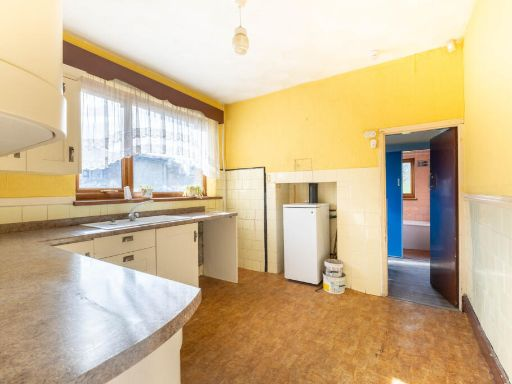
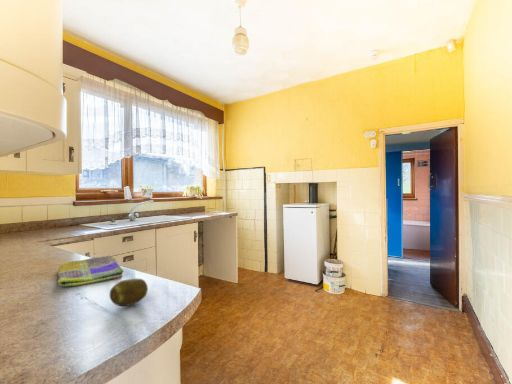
+ fruit (129, 292)
+ dish towel (90, 269)
